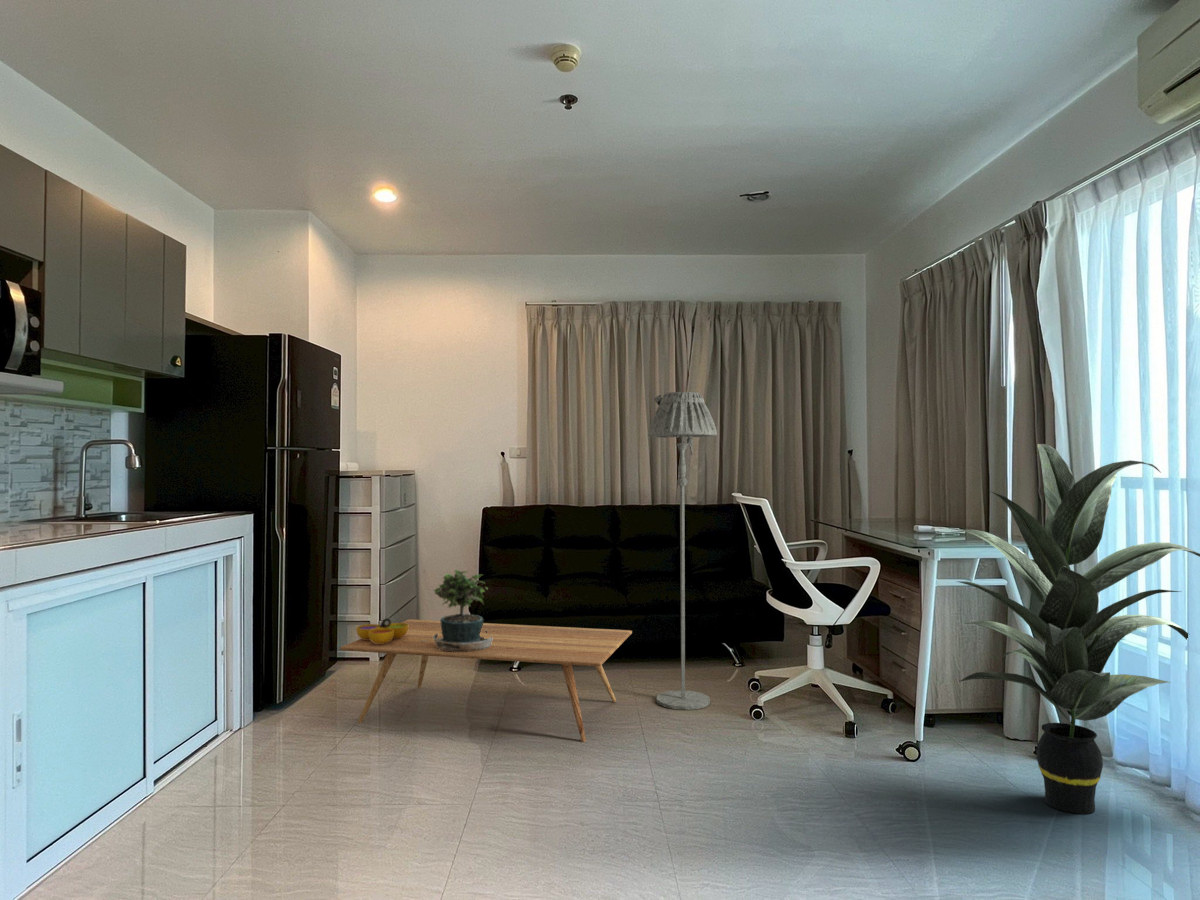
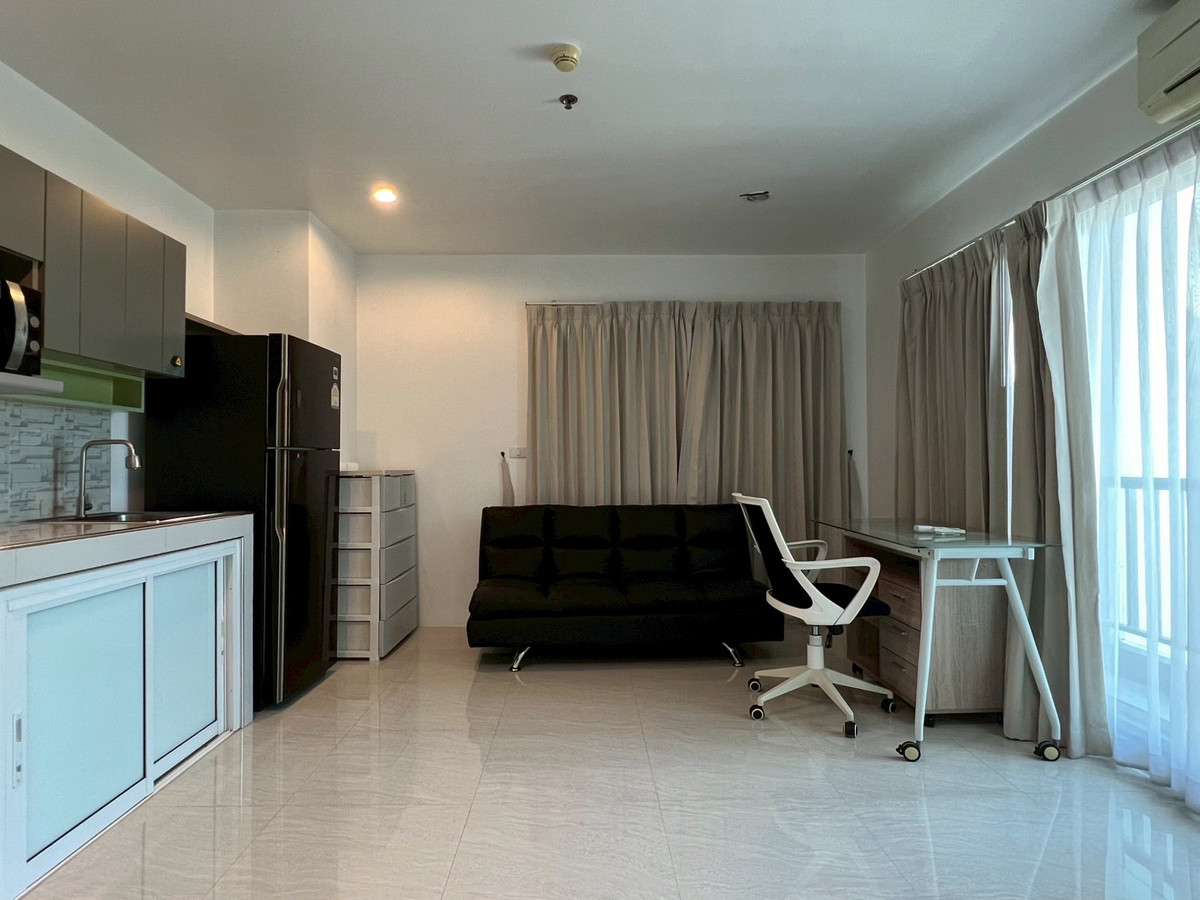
- decorative bowl (381, 629)
- potted plant (456, 605)
- coffee table (492, 659)
- indoor plant (1068, 620)
- floor lamp (682, 546)
